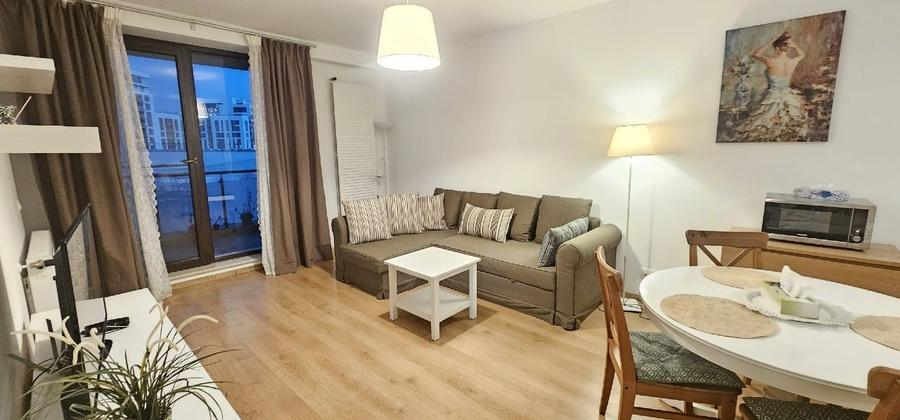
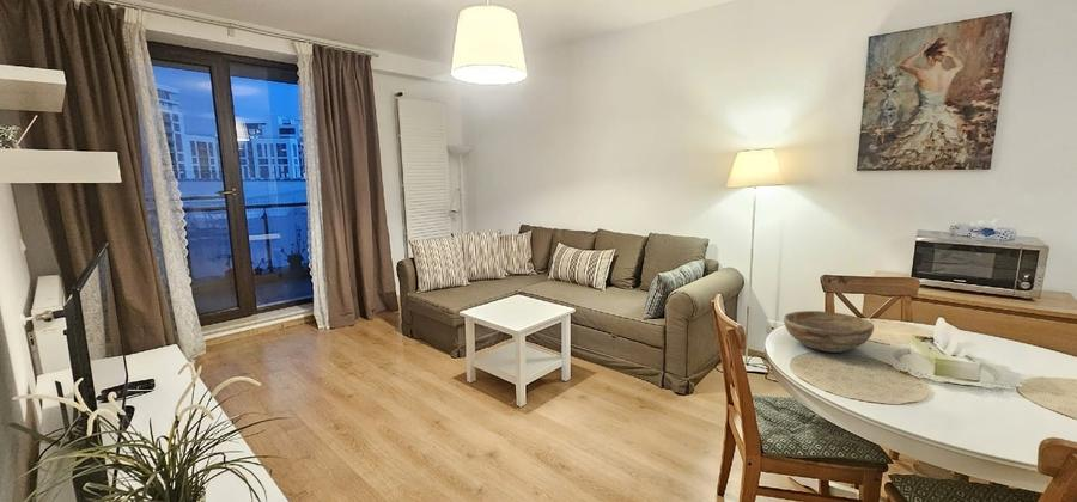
+ bowl (826, 332)
